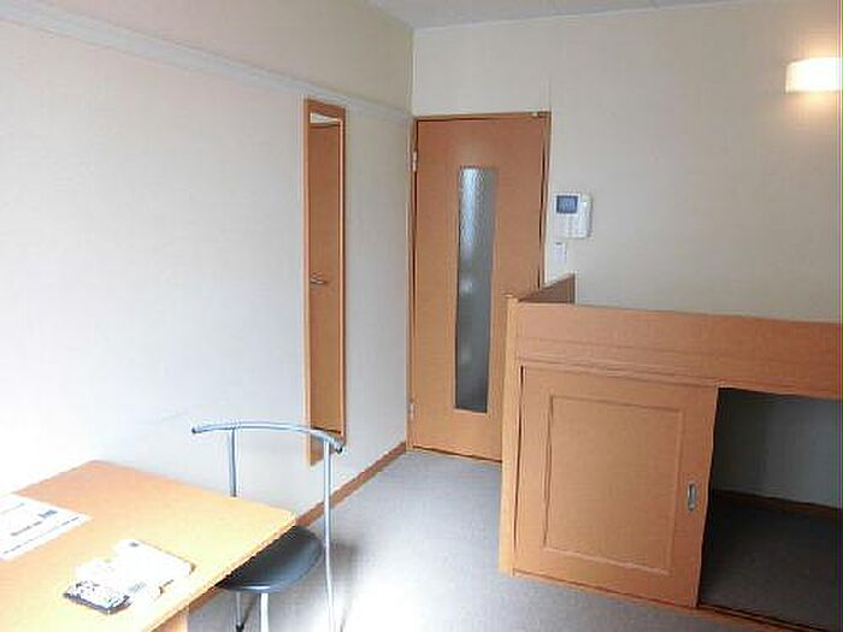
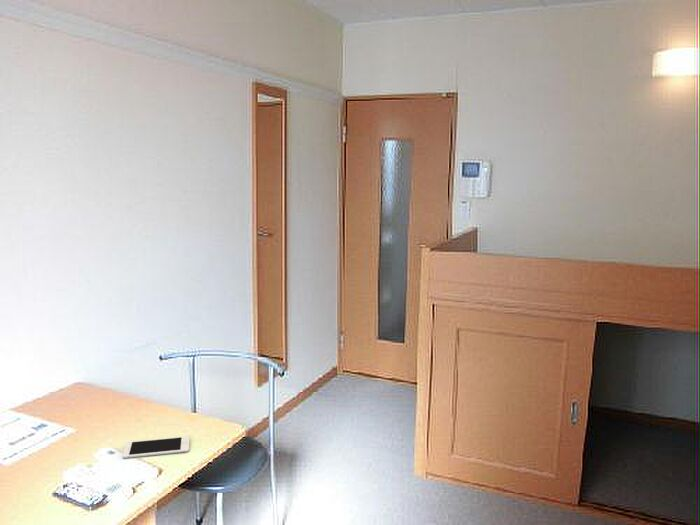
+ cell phone (157, 446)
